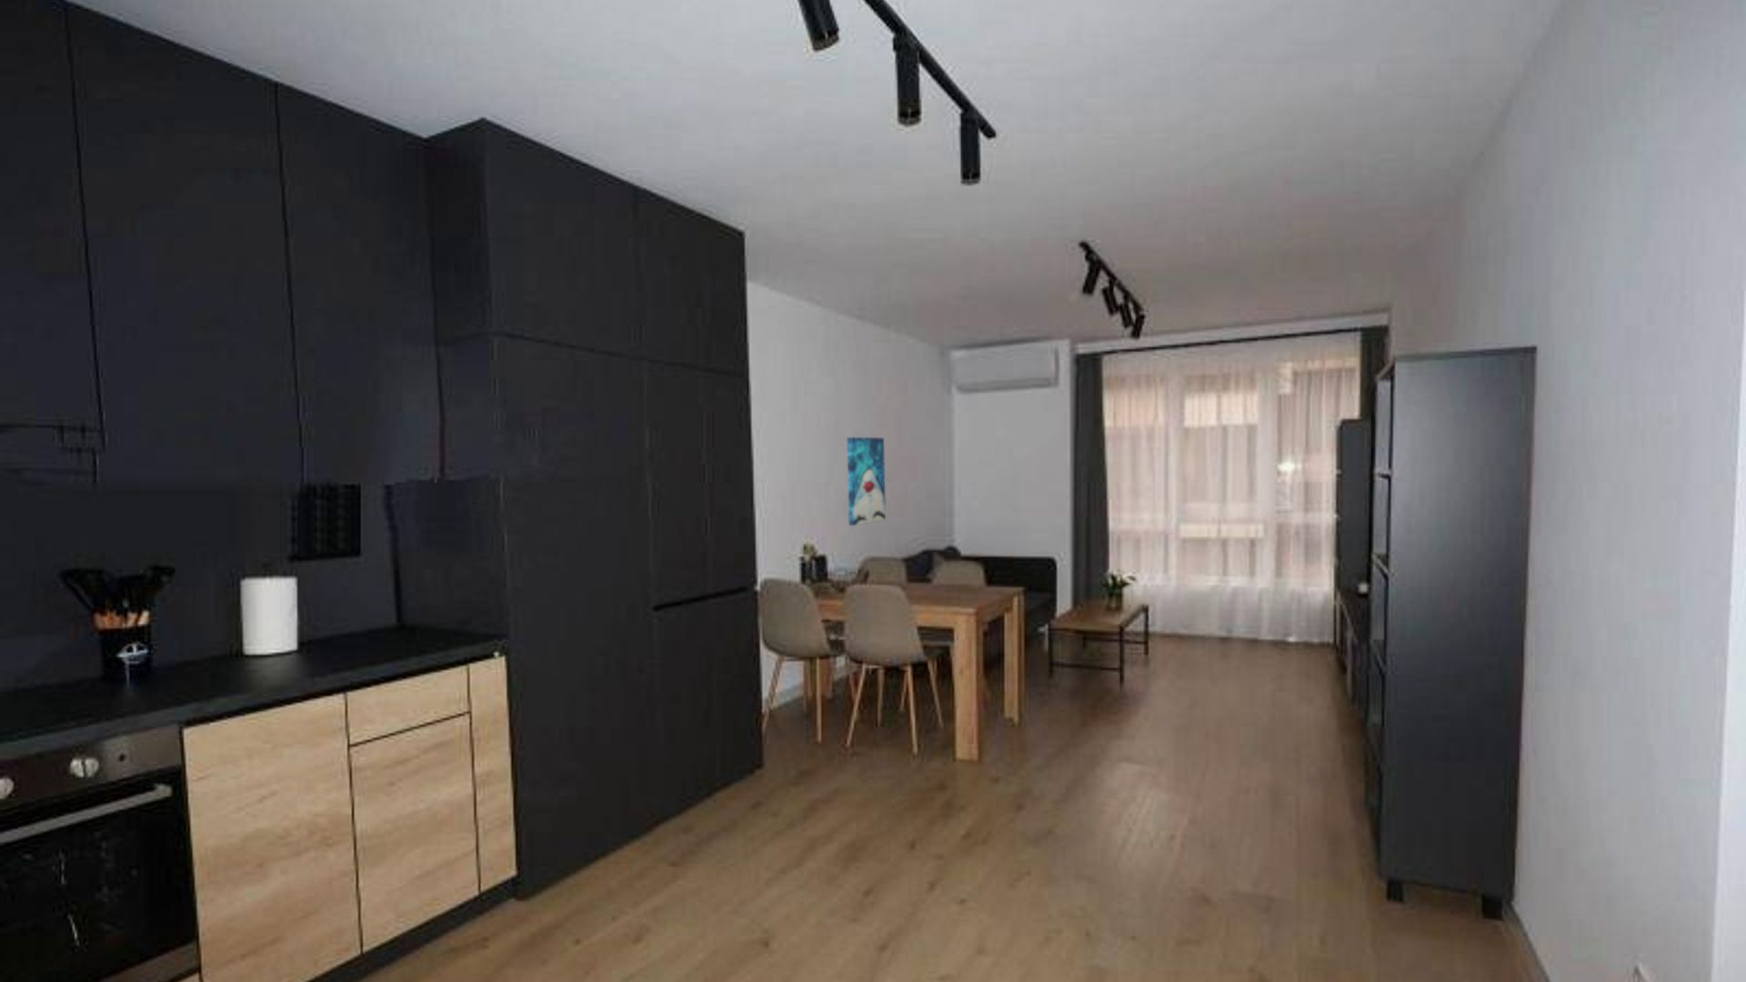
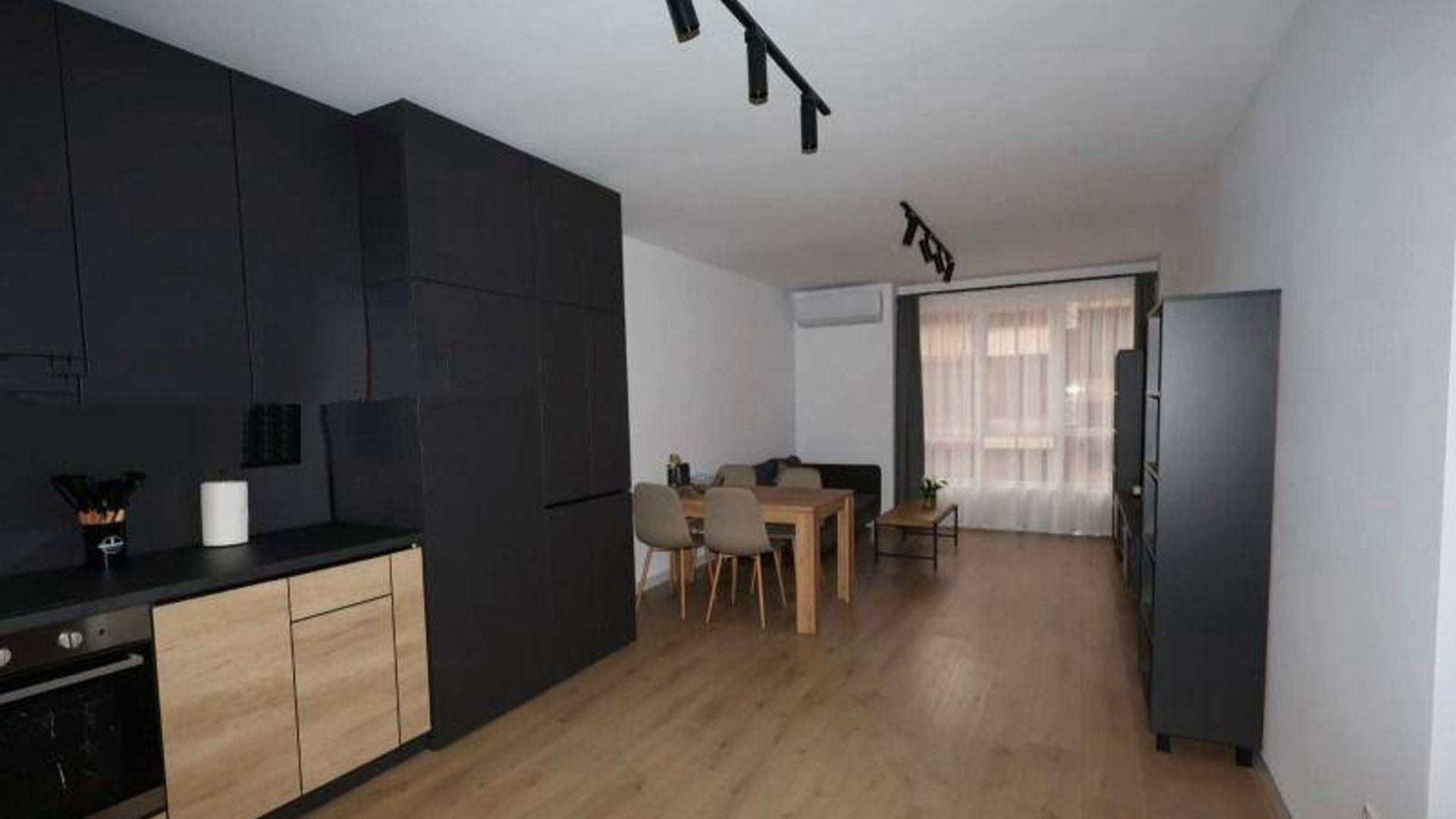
- wall art (867, 480)
